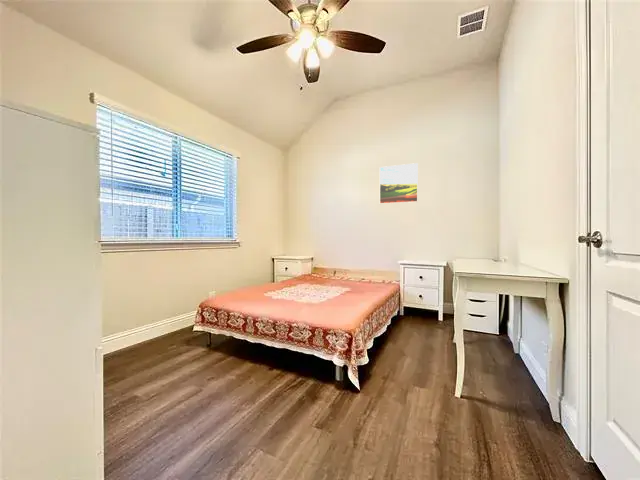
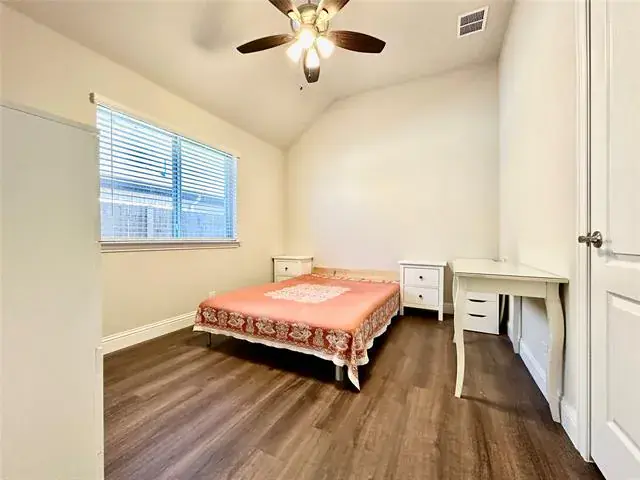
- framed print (398, 184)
